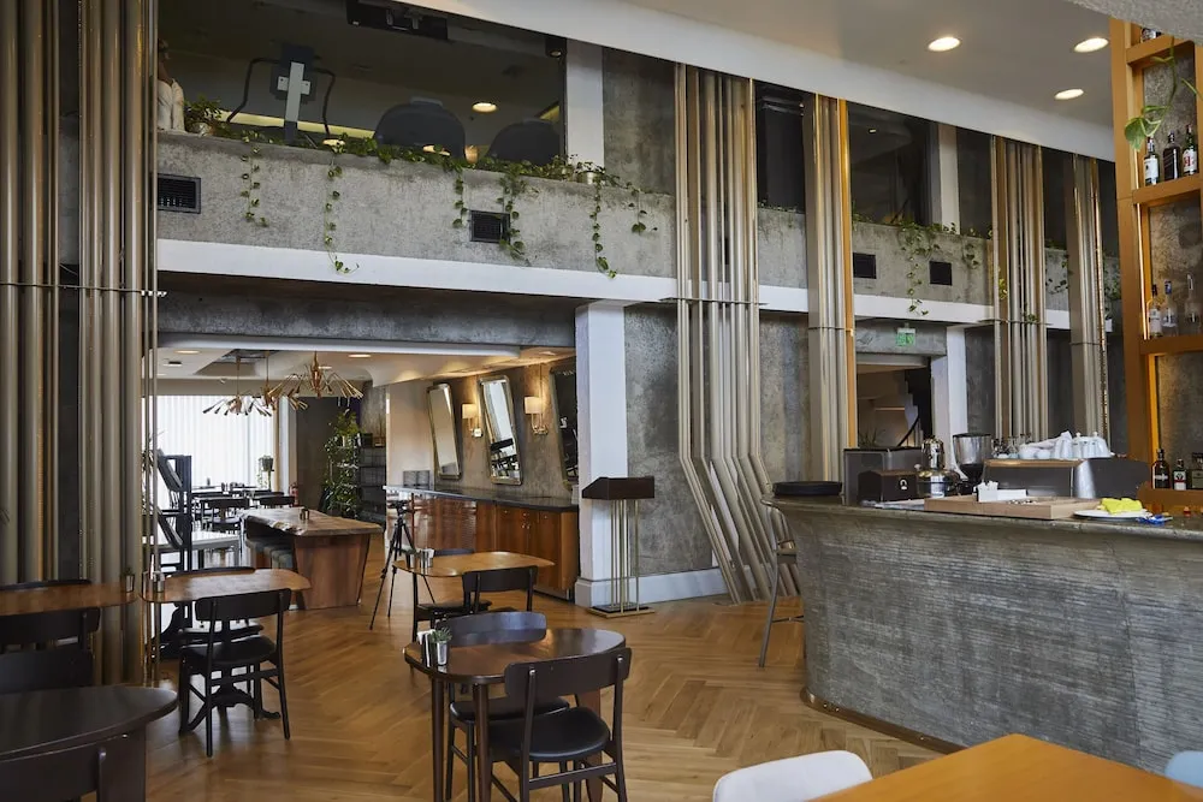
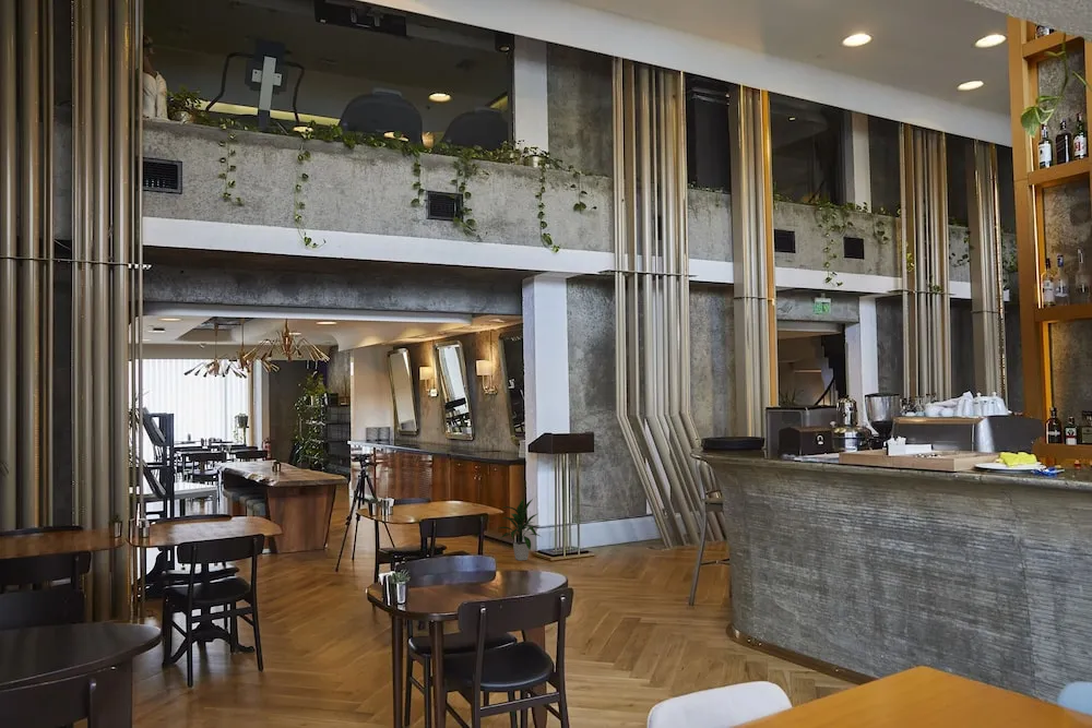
+ indoor plant (520, 529)
